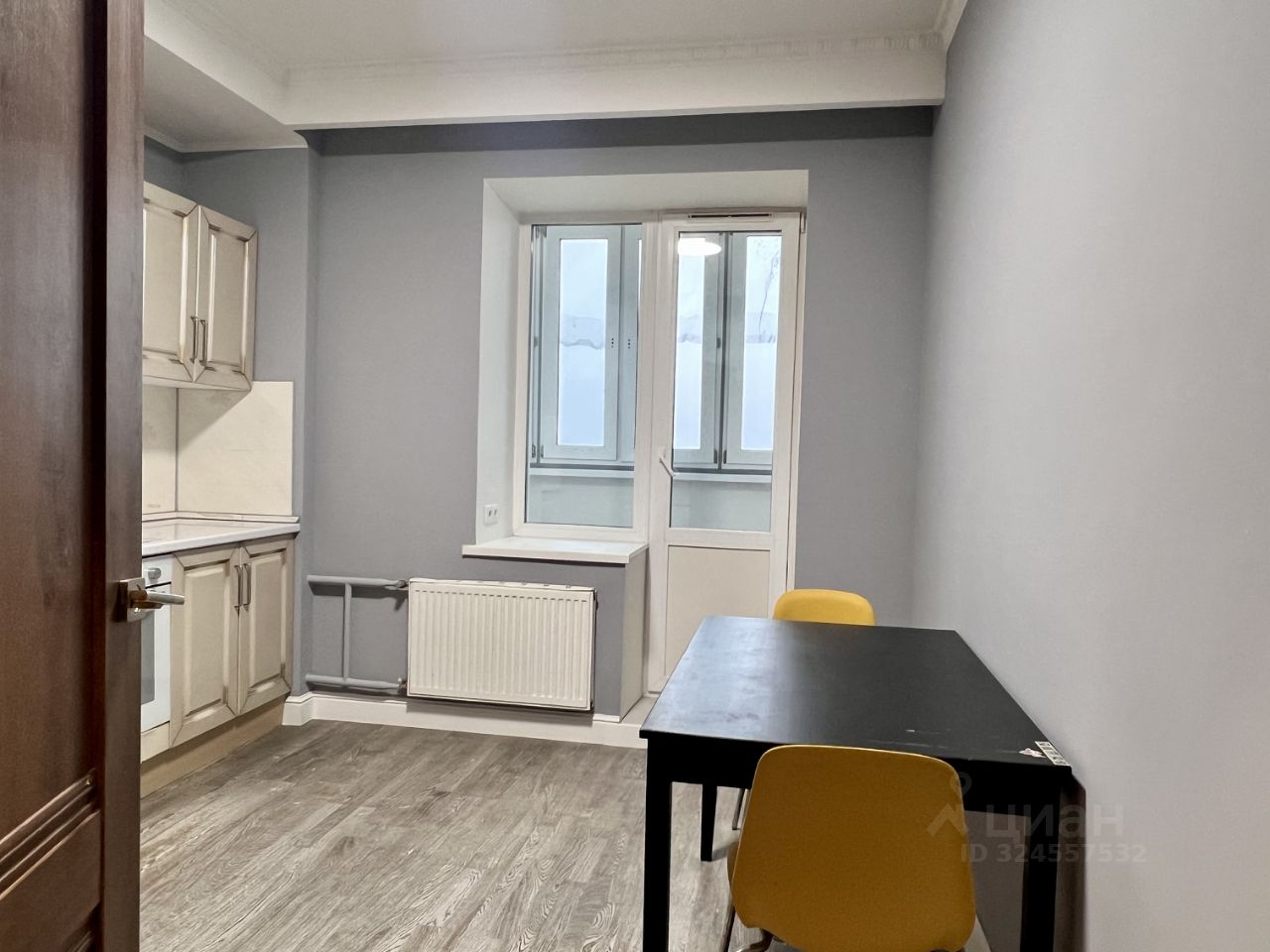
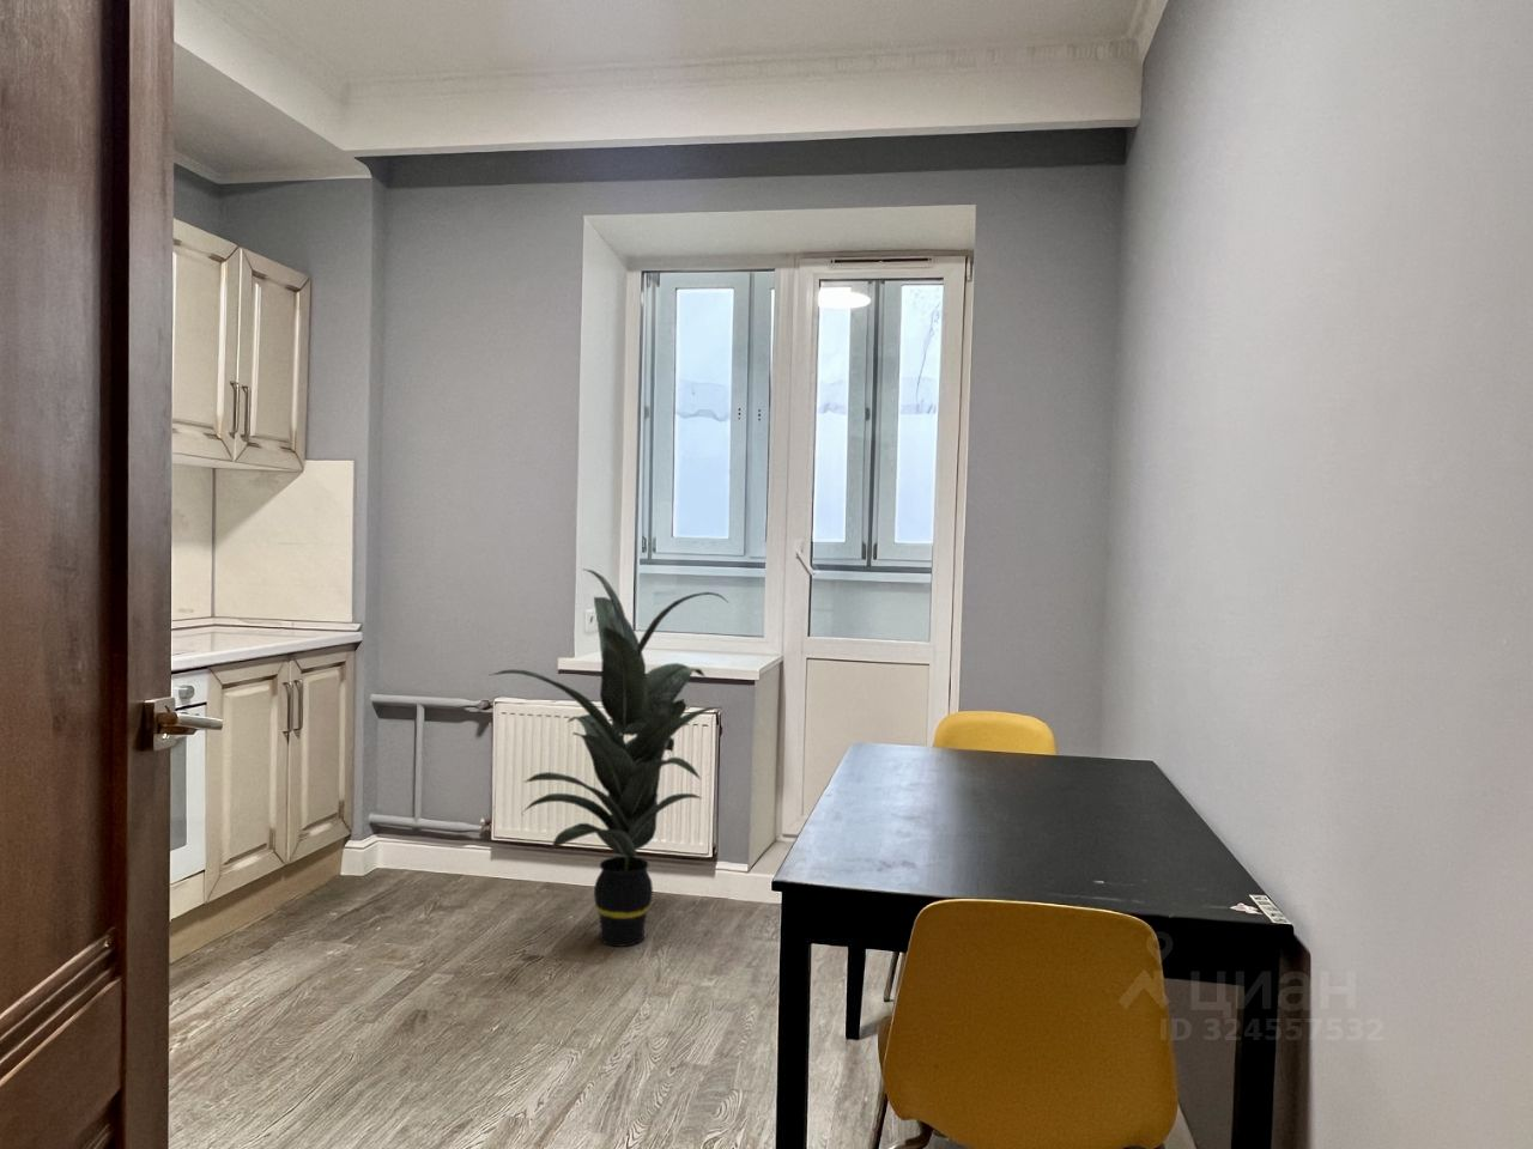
+ indoor plant (618, 753)
